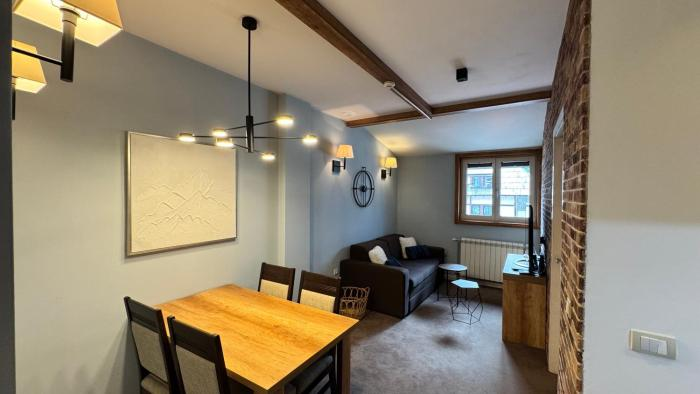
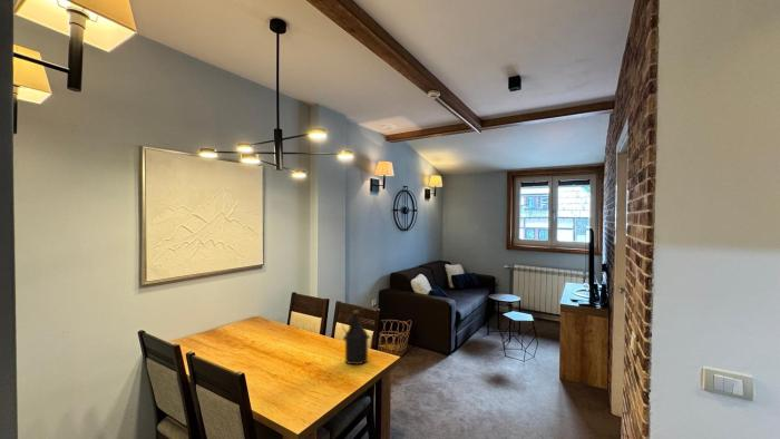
+ bottle (355, 335)
